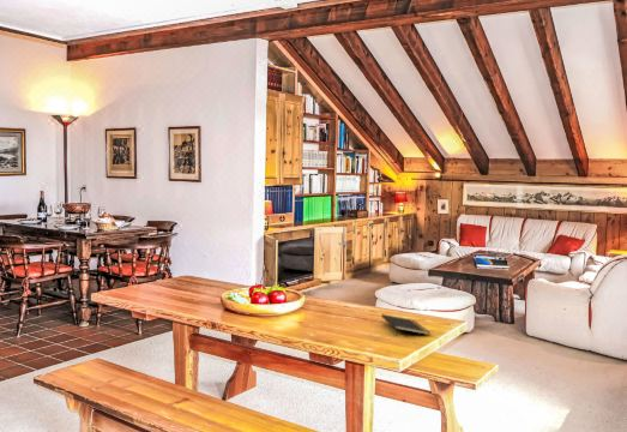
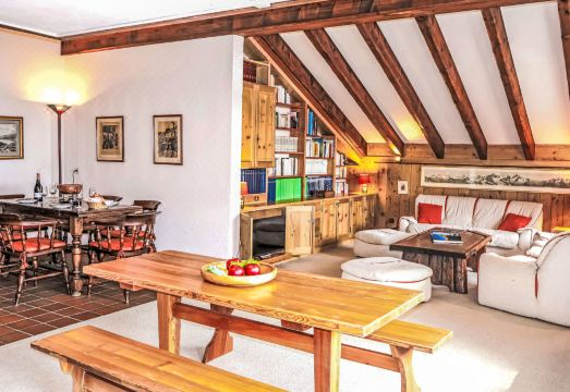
- notepad (404, 324)
